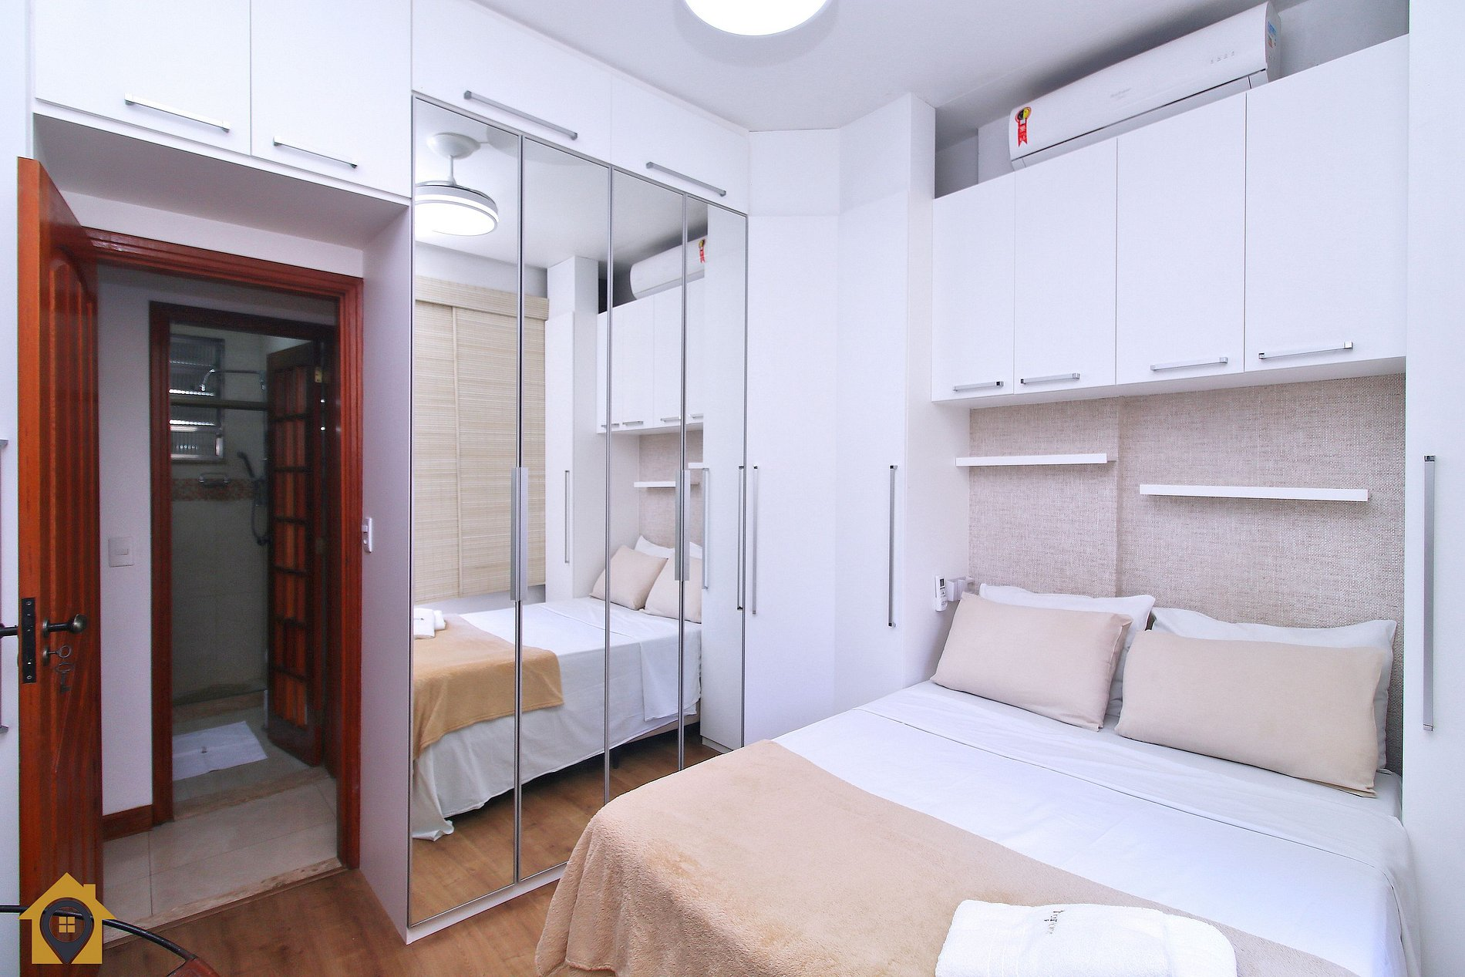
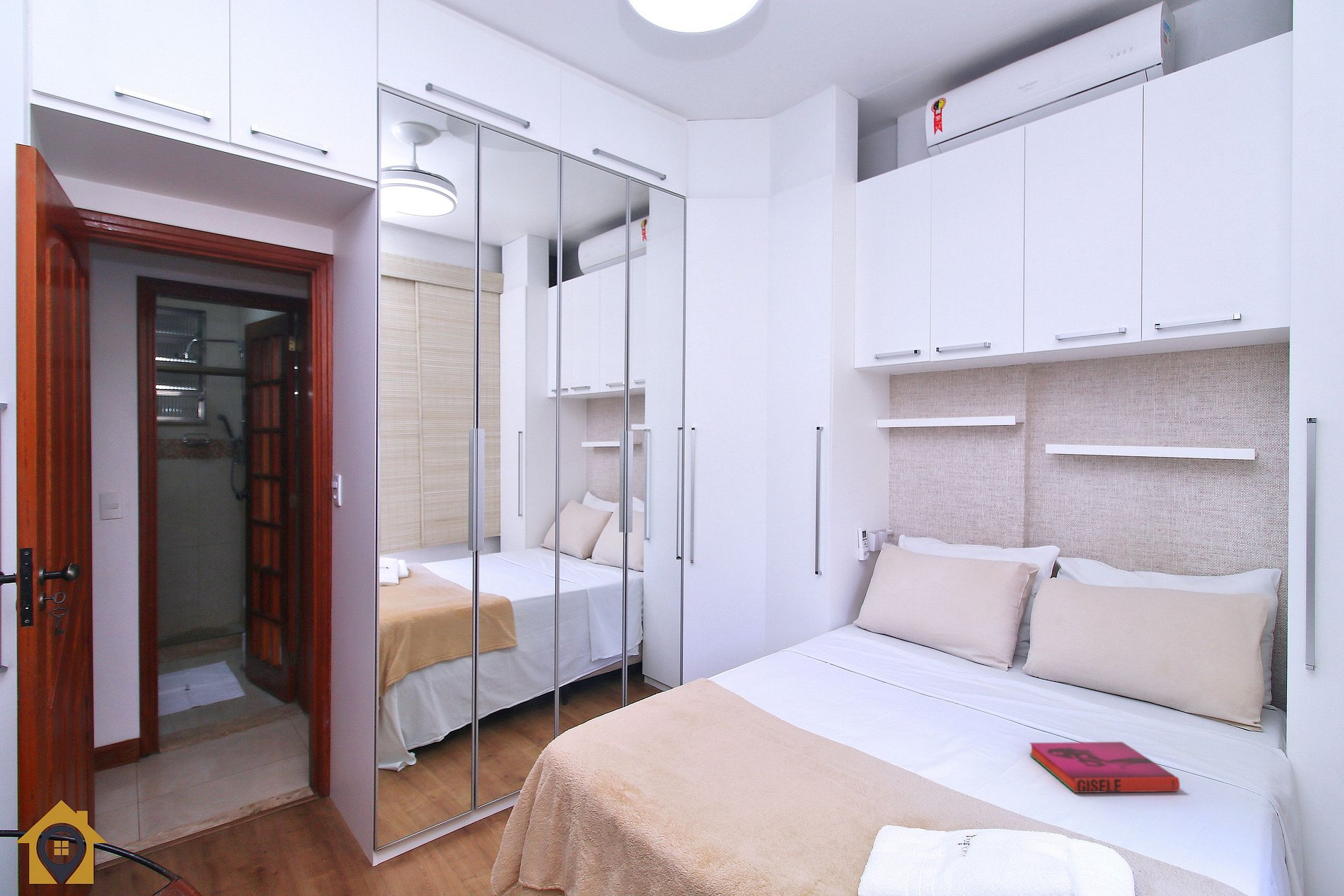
+ hardback book (1100, 766)
